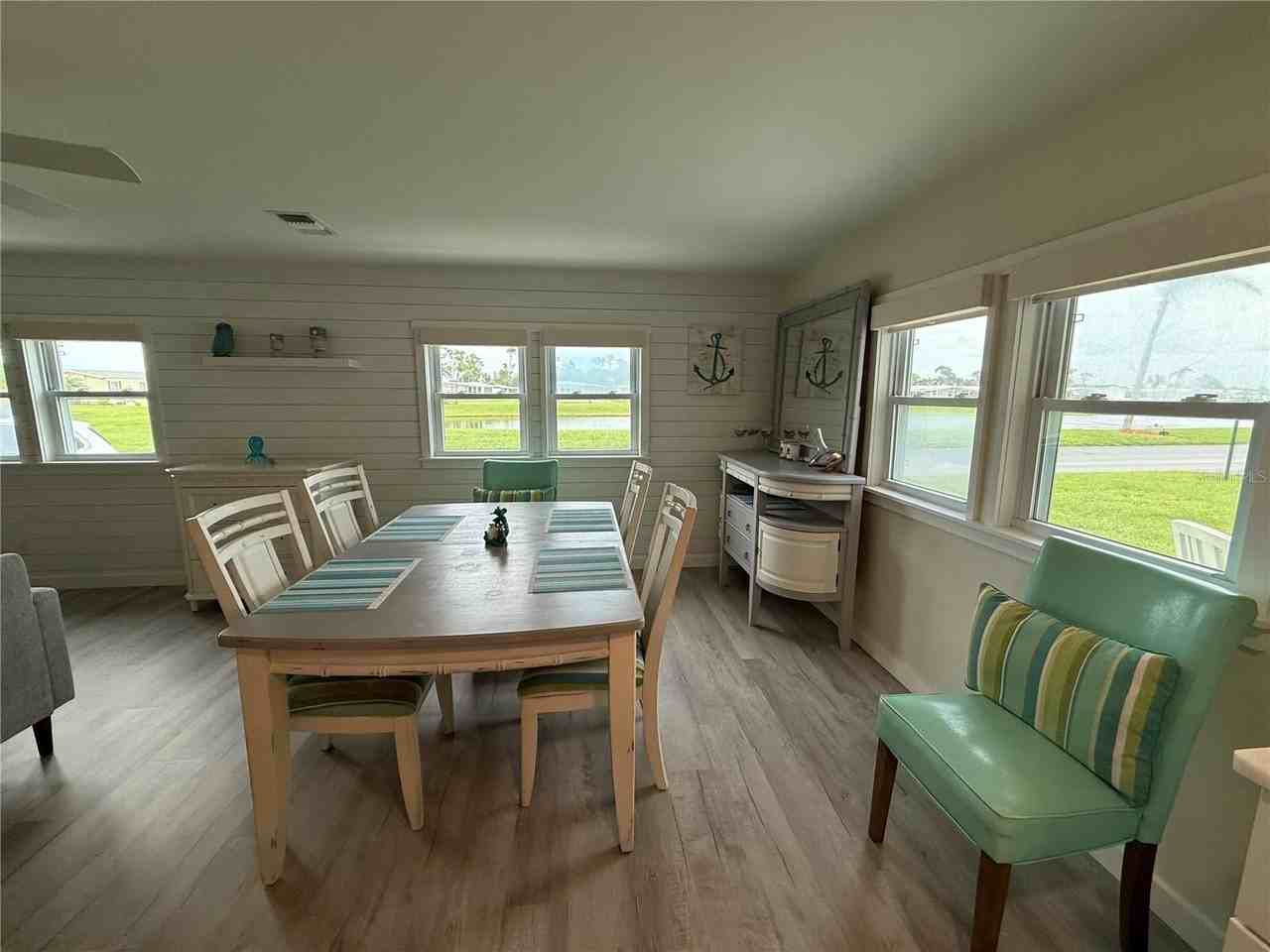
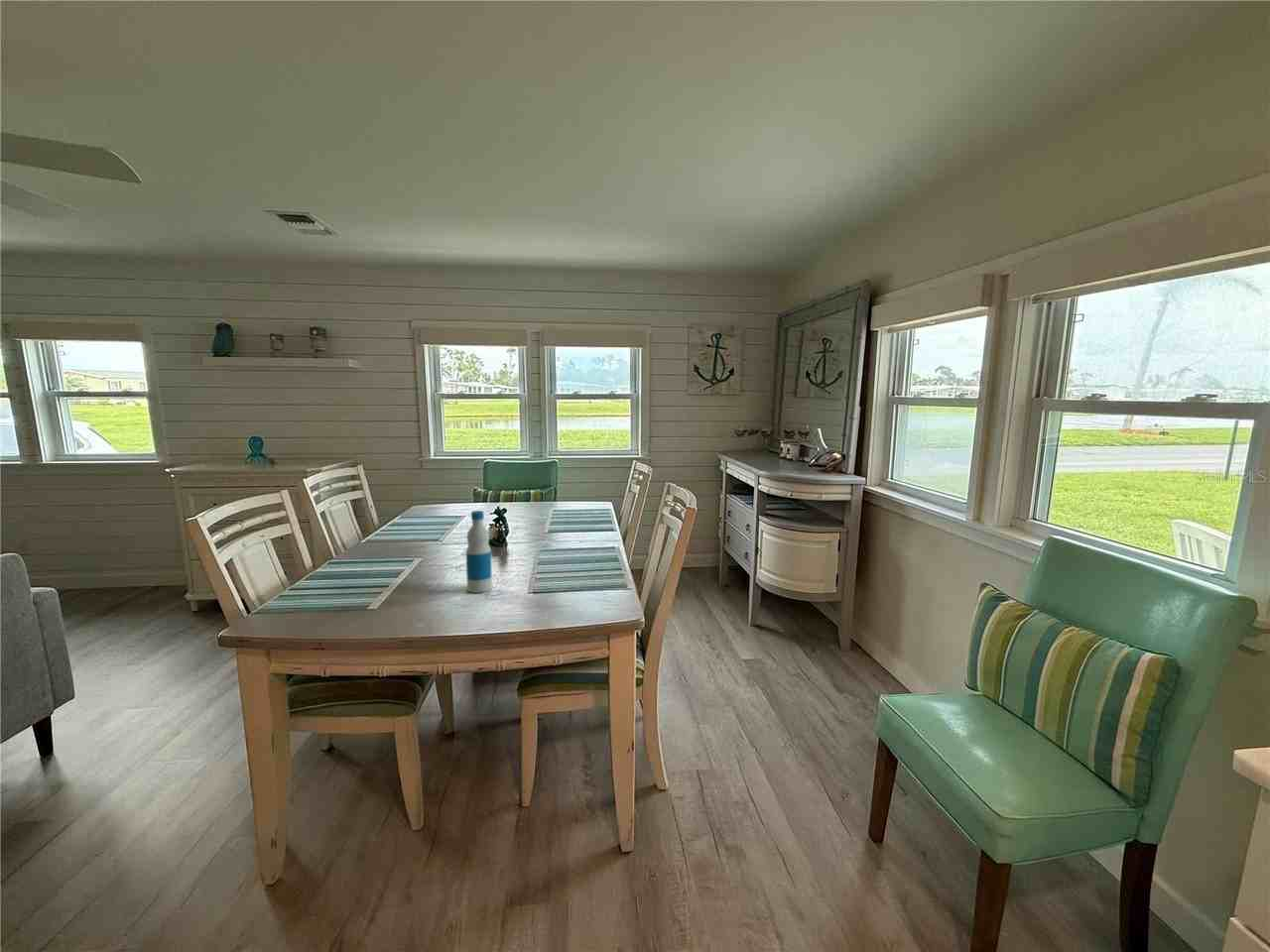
+ bottle (478, 550)
